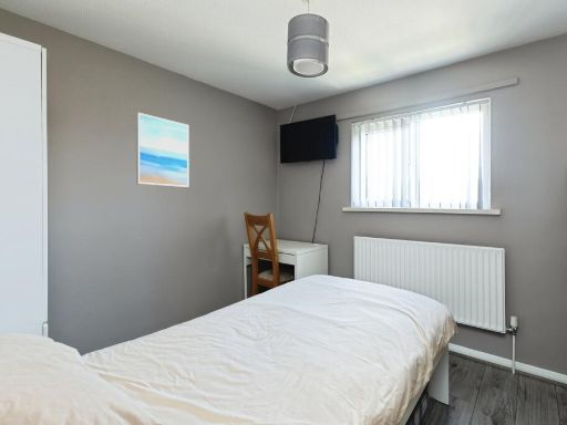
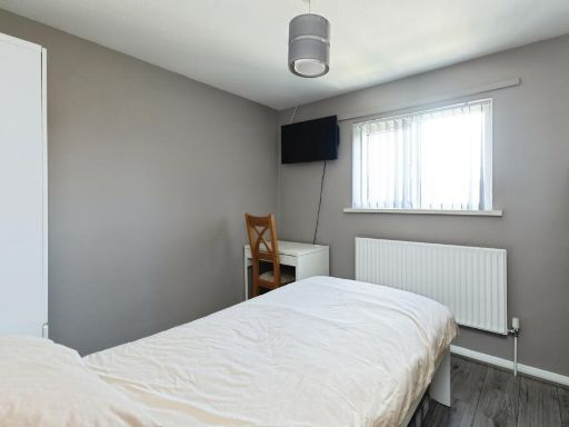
- wall art (164, 152)
